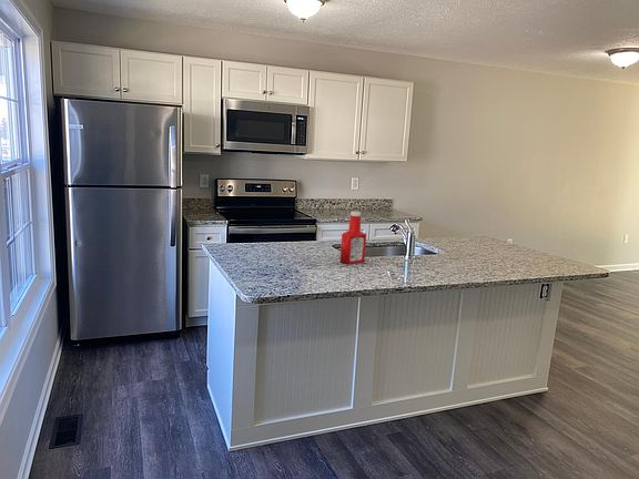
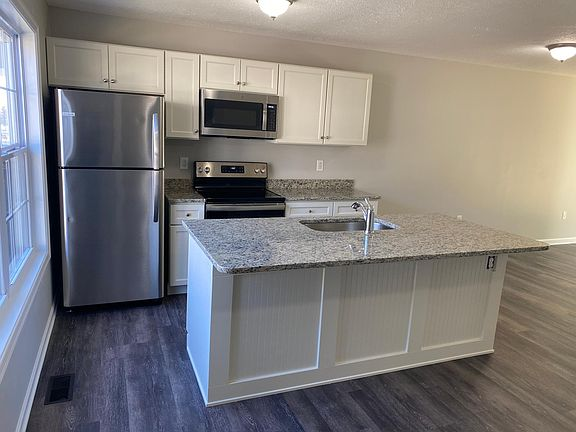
- soap bottle (354, 236)
